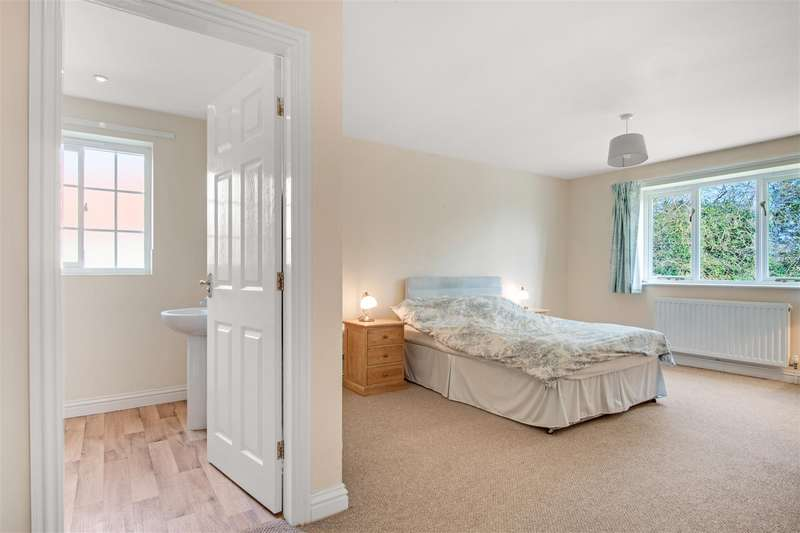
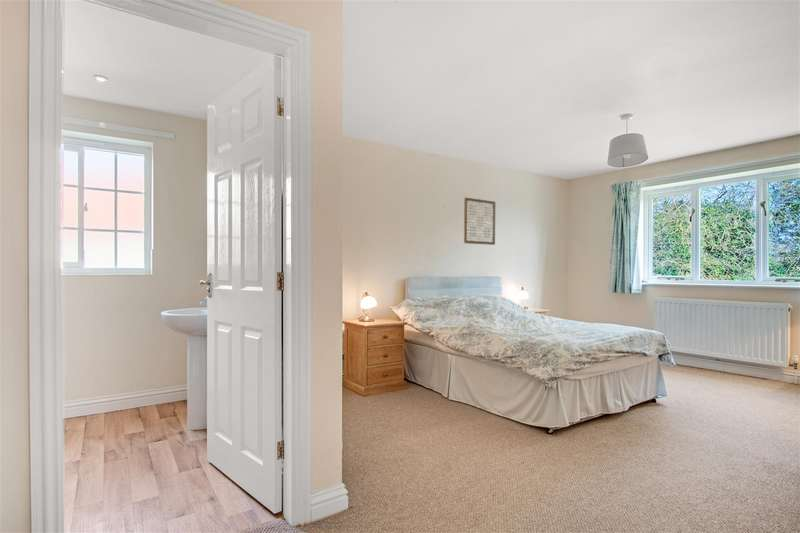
+ wall art (480, 220)
